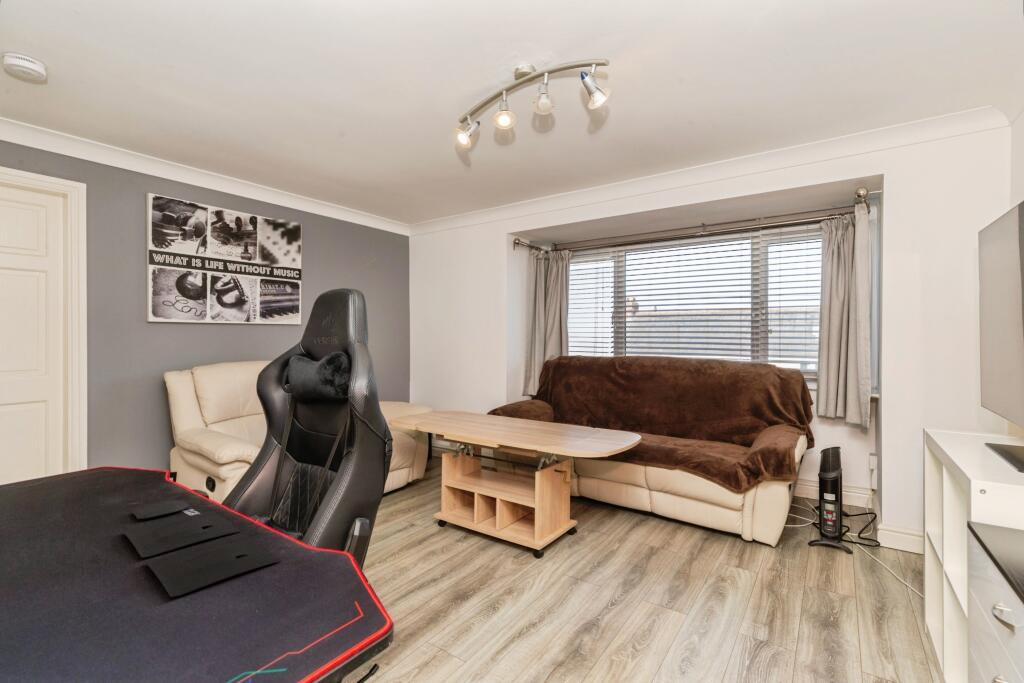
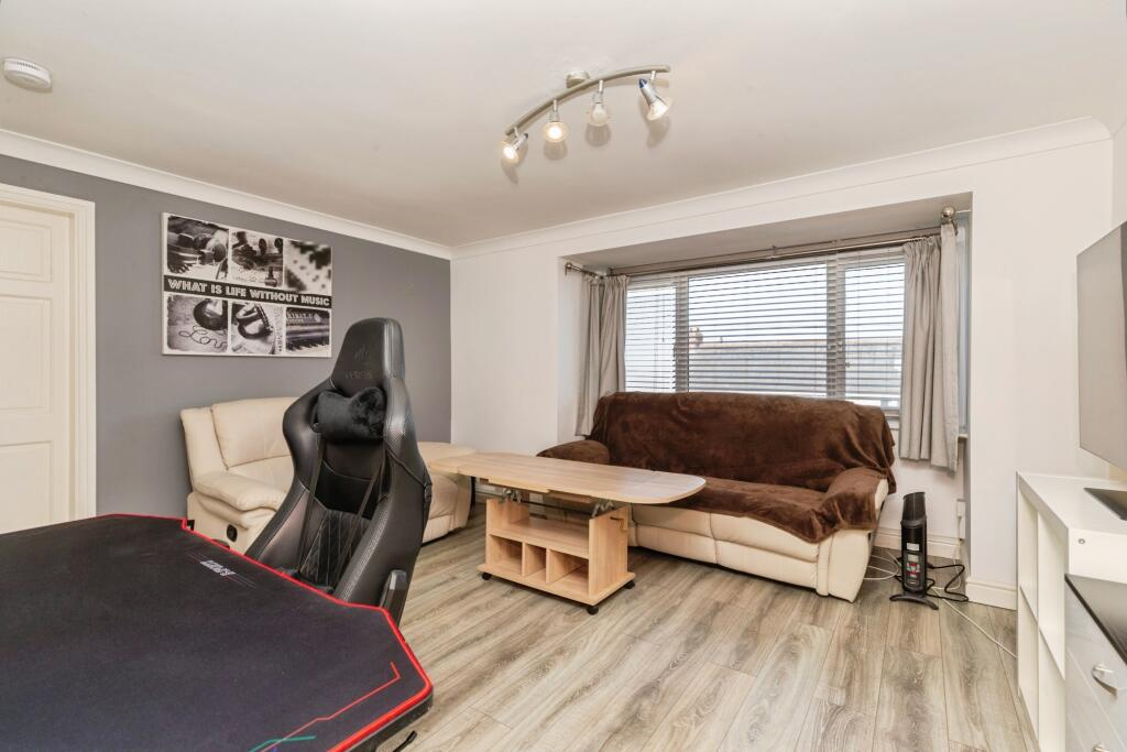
- mousepad (186, 532)
